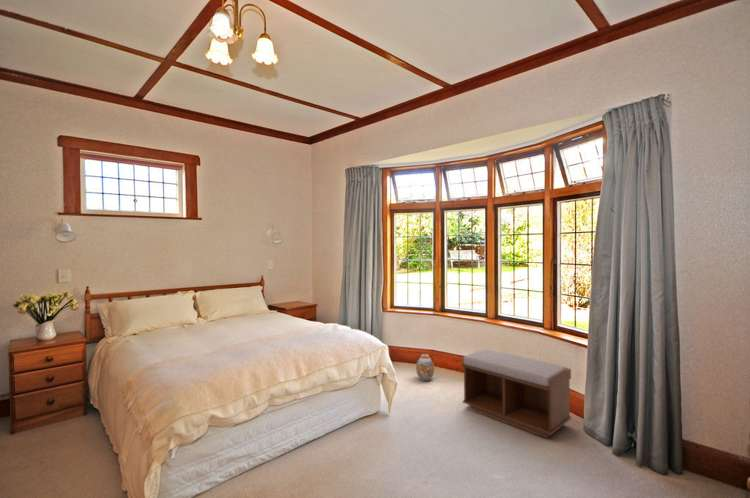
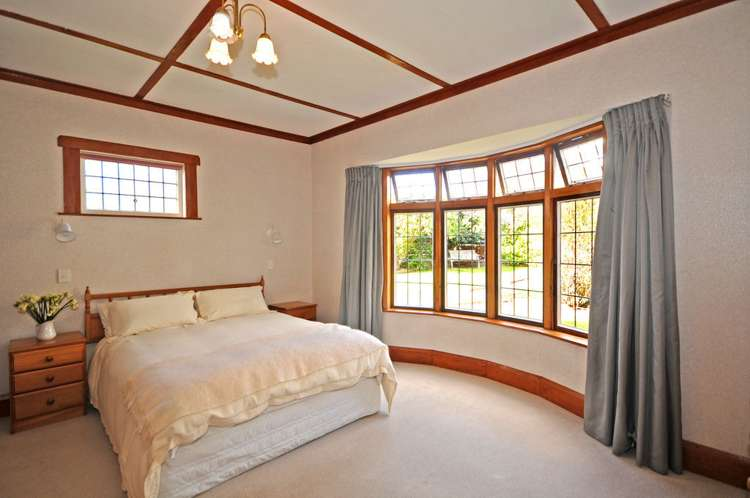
- vase (425, 367)
- bench (513, 388)
